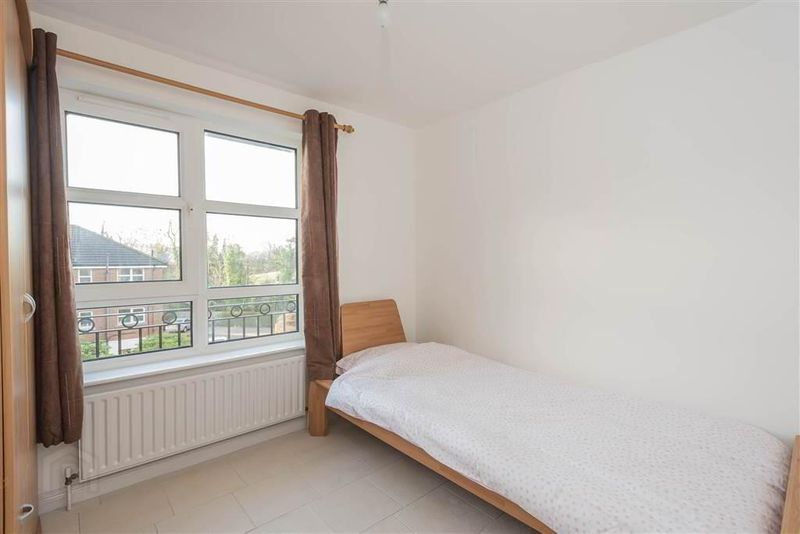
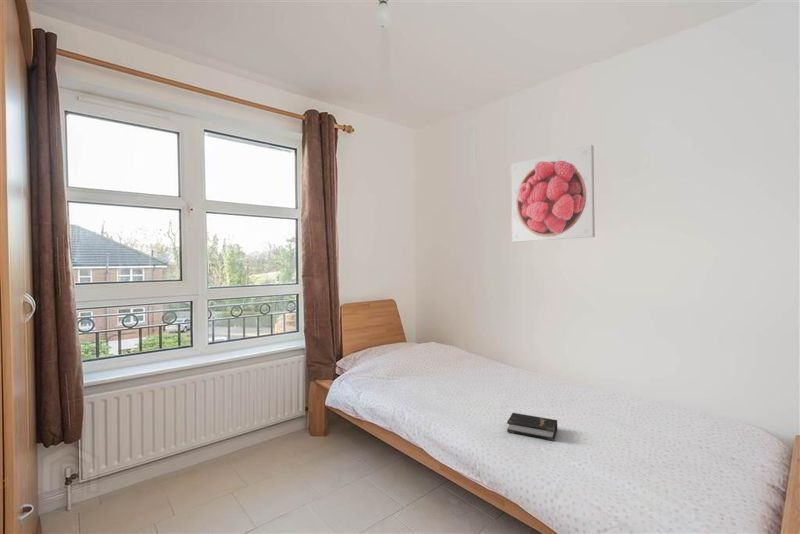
+ hardback book (532, 425)
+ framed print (549, 197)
